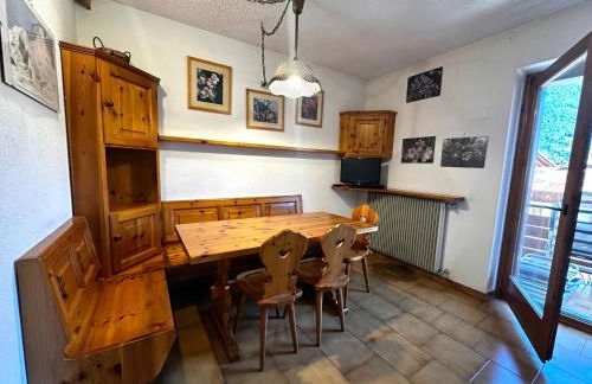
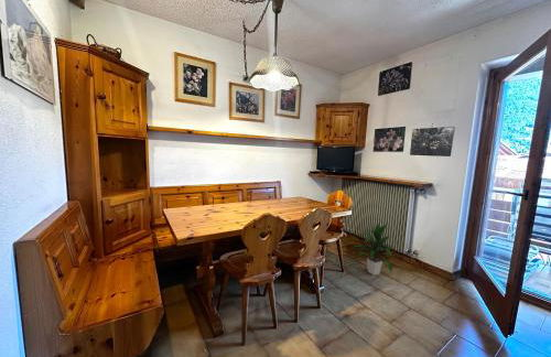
+ indoor plant (376, 249)
